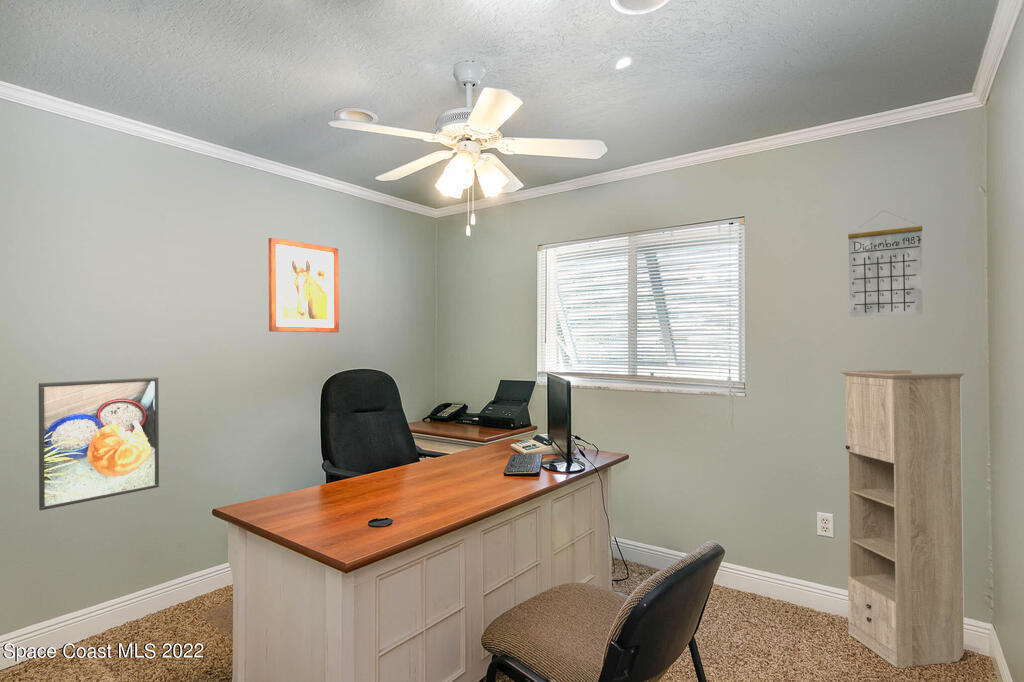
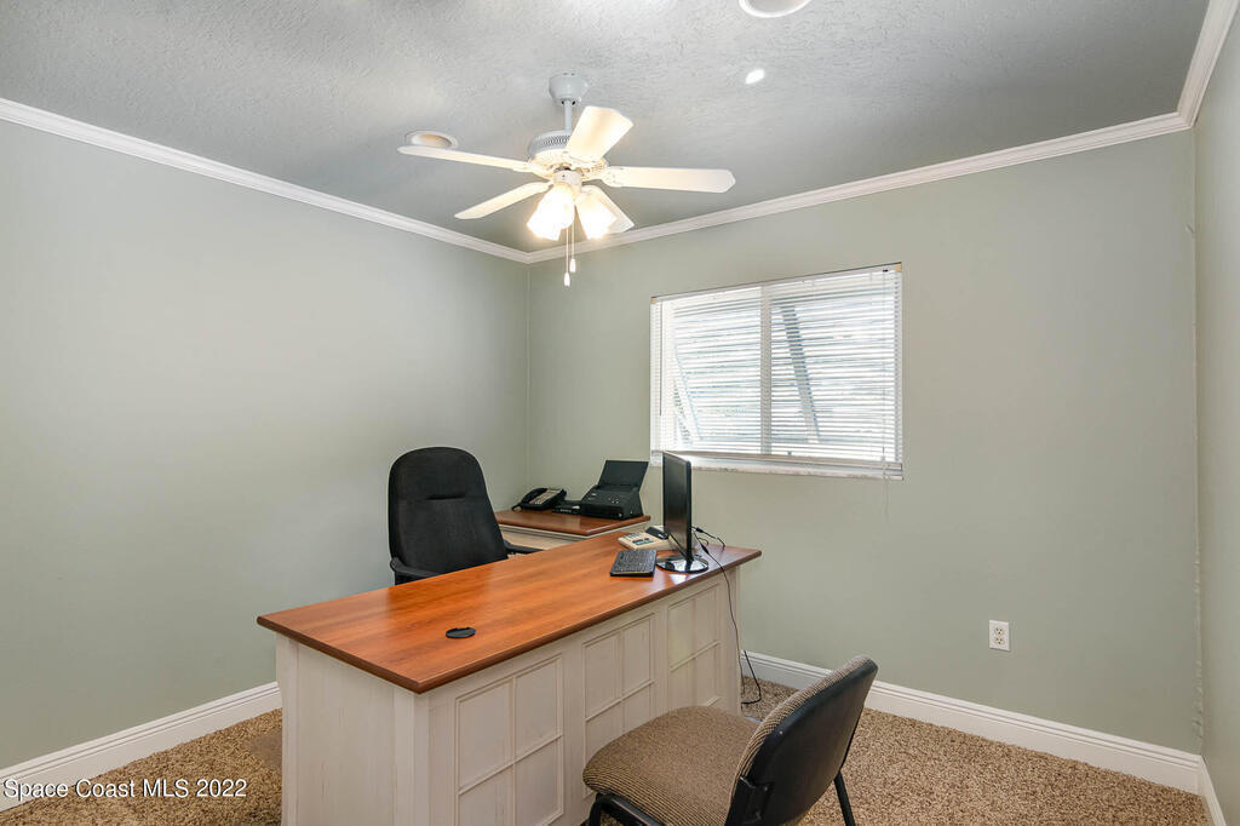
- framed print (103, 438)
- storage cabinet (900, 509)
- calendar (884, 262)
- wall art (305, 287)
